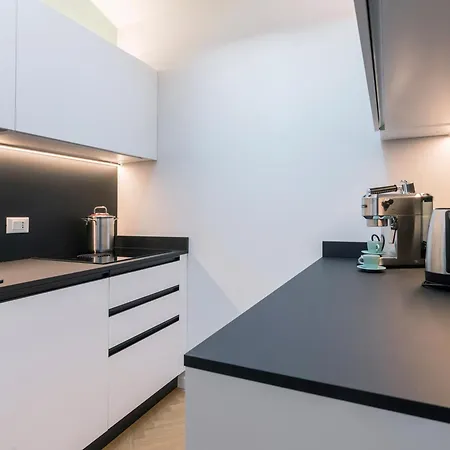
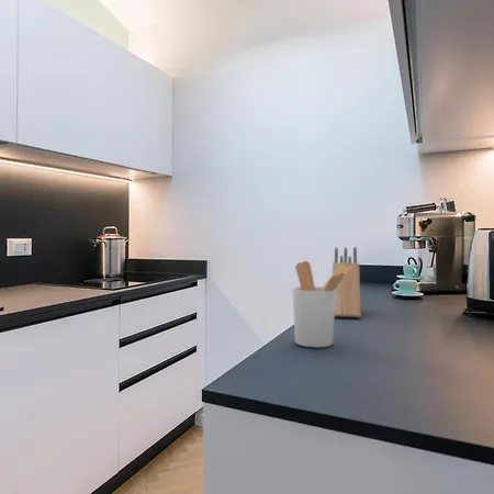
+ utensil holder (323, 302)
+ knife block (345, 279)
